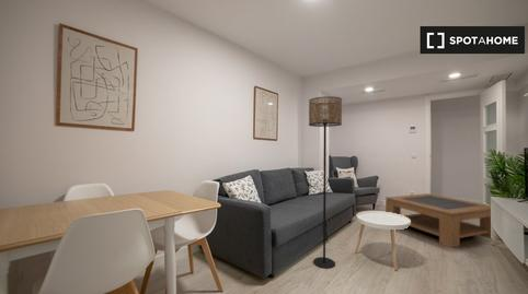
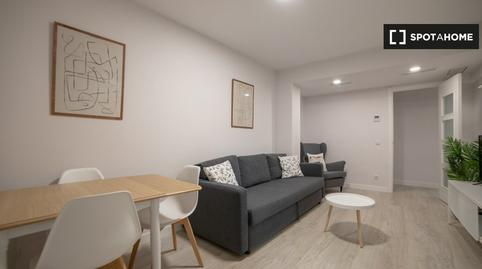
- floor lamp (324, 180)
- coffee table (437, 215)
